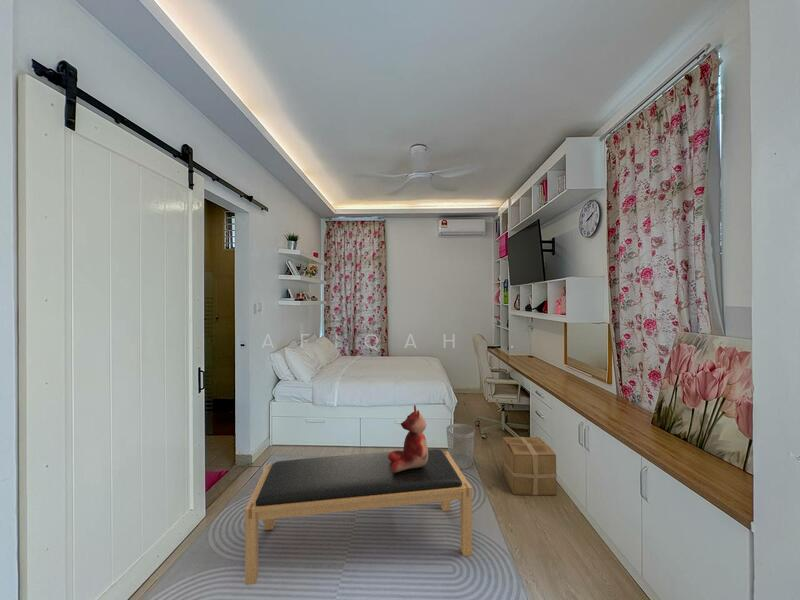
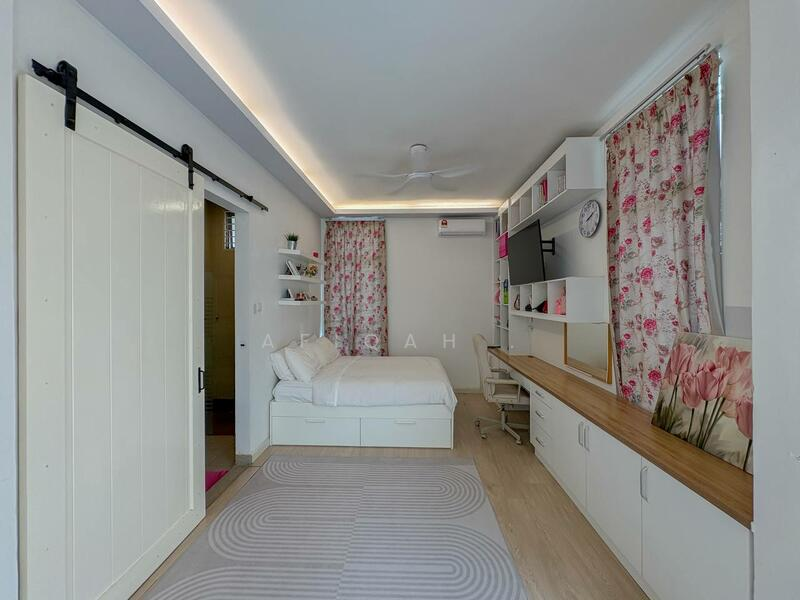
- bench (362, 503)
- cardboard box (527, 462)
- teddy bear (408, 436)
- wastebasket (460, 446)
